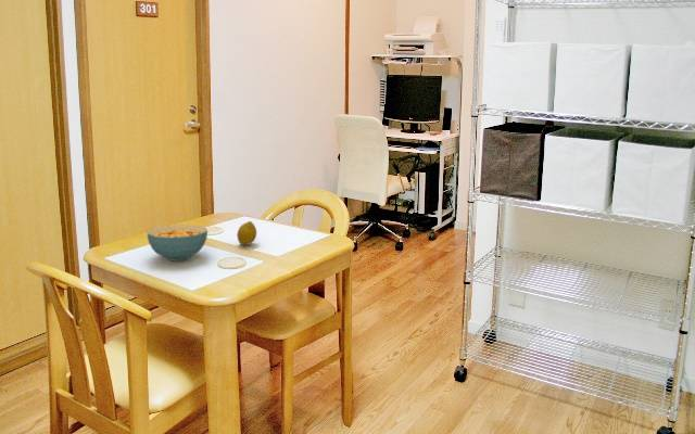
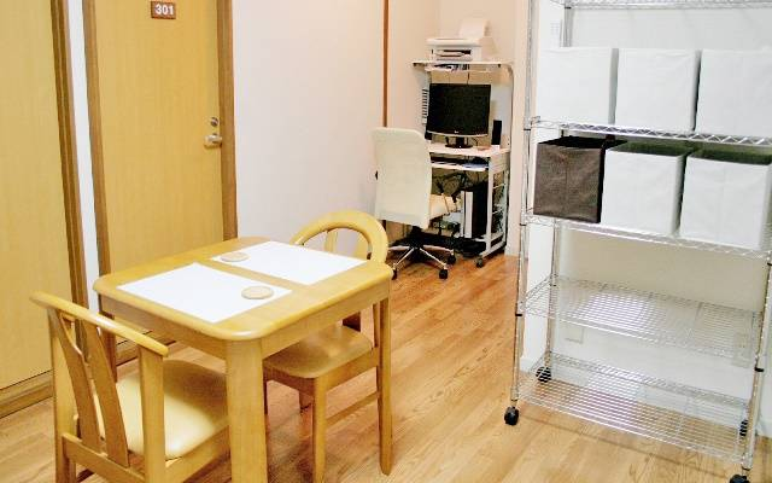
- cereal bowl (177, 244)
- fruit (247, 232)
